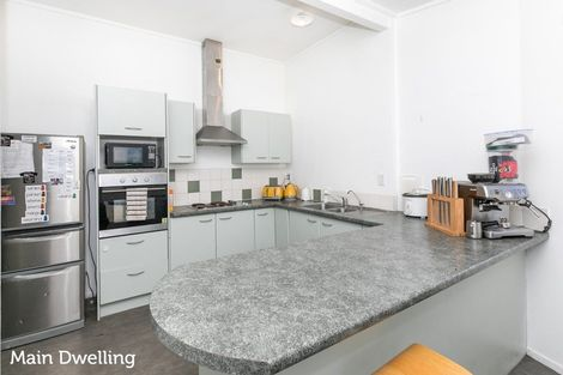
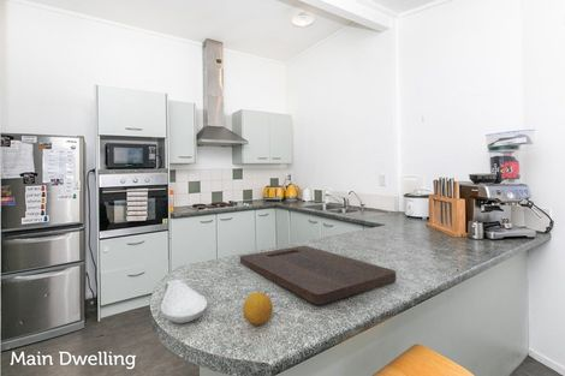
+ spoon rest (178, 298)
+ cutting board (309, 265)
+ fruit (257, 308)
